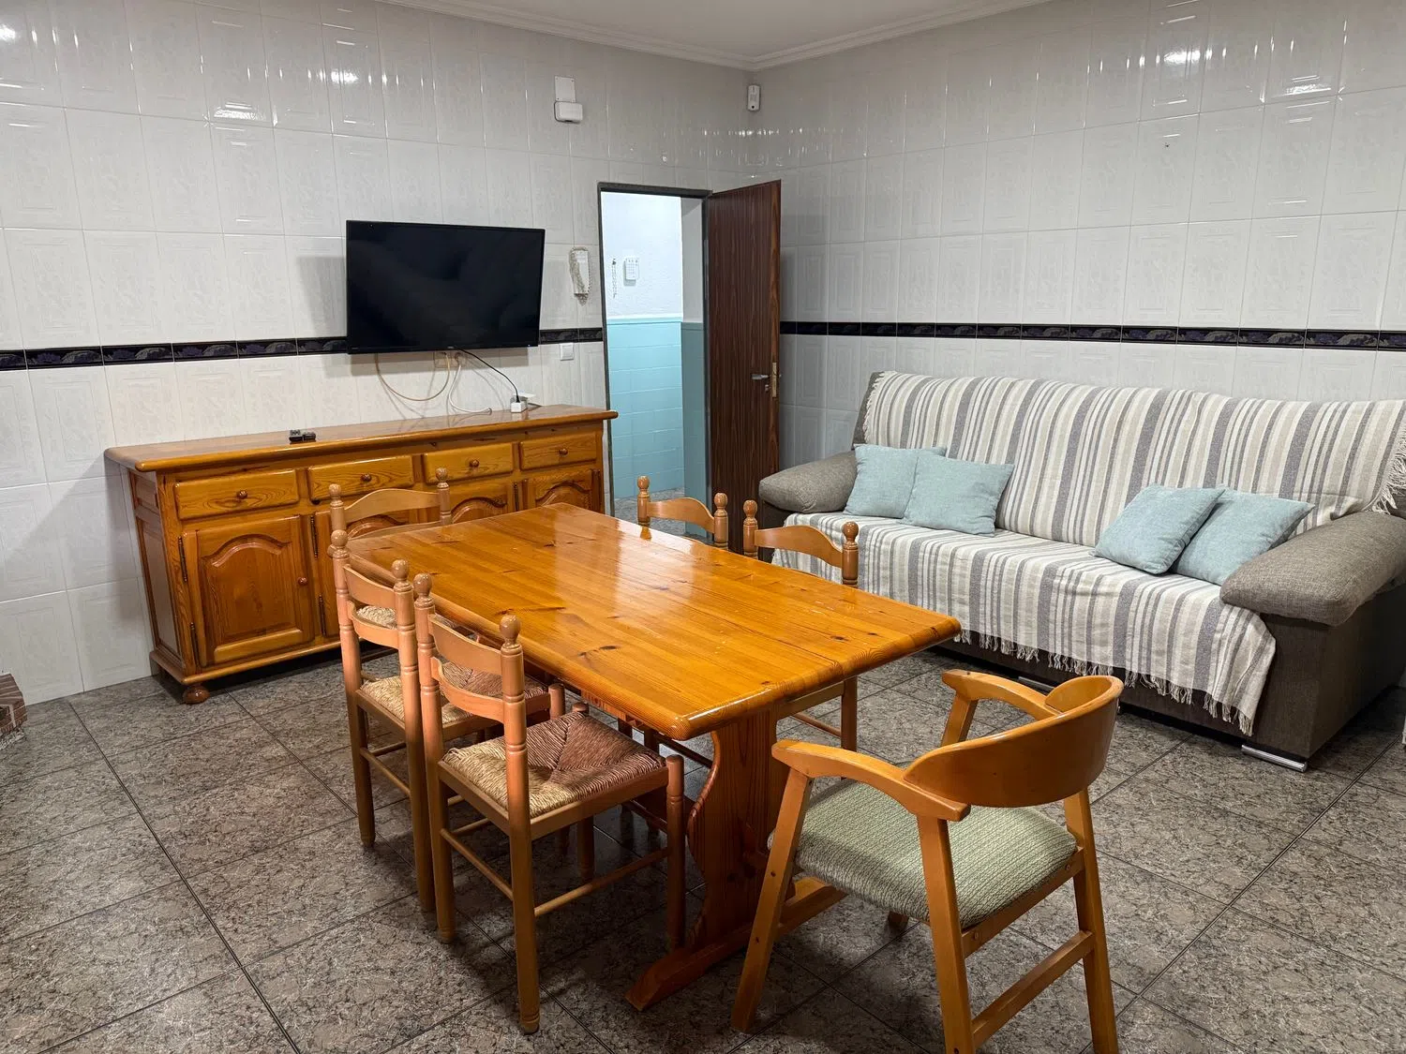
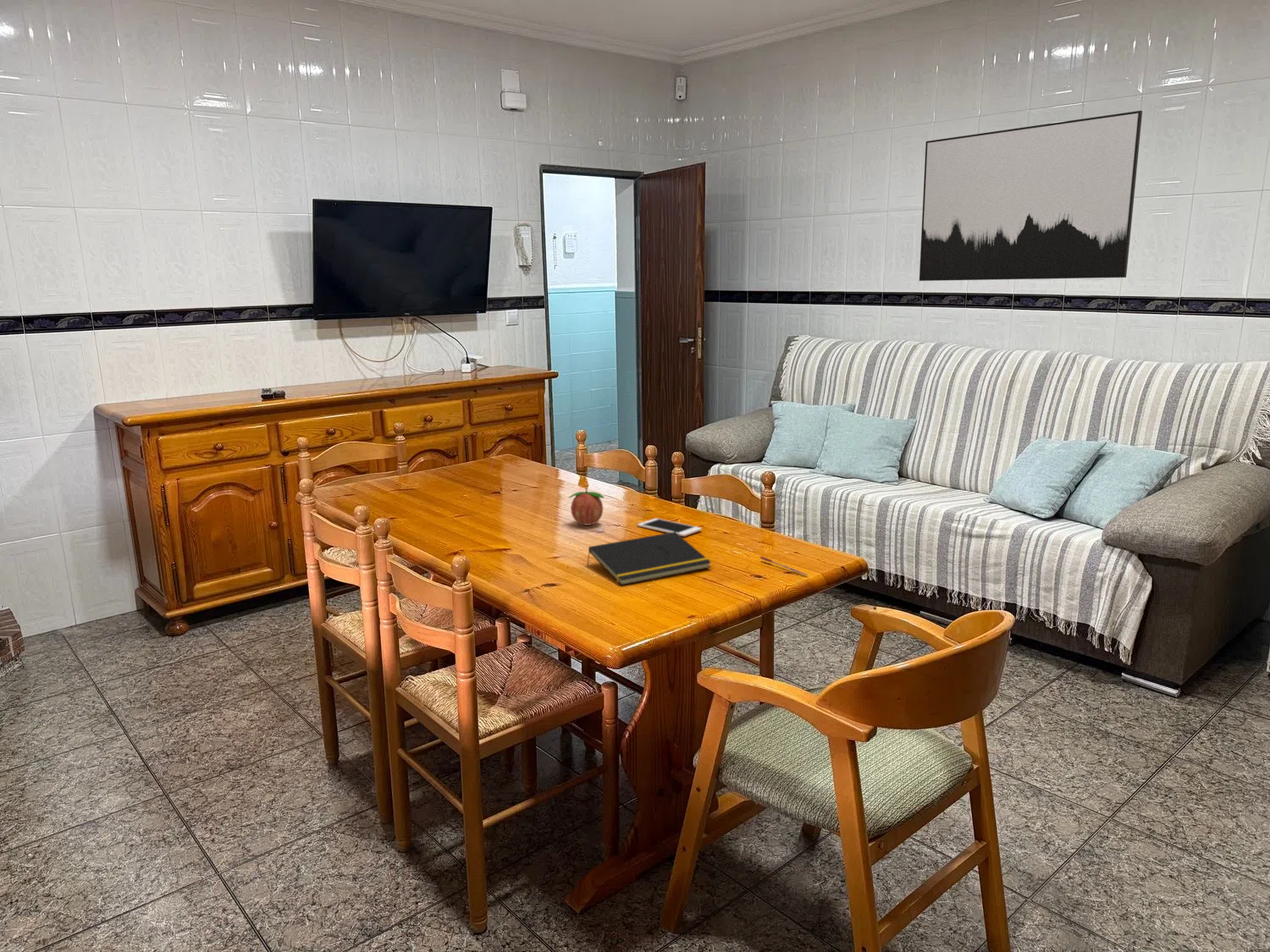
+ notepad (649, 557)
+ wall art (1019, 204)
+ pen (783, 565)
+ fruit (587, 506)
+ cell phone (669, 526)
